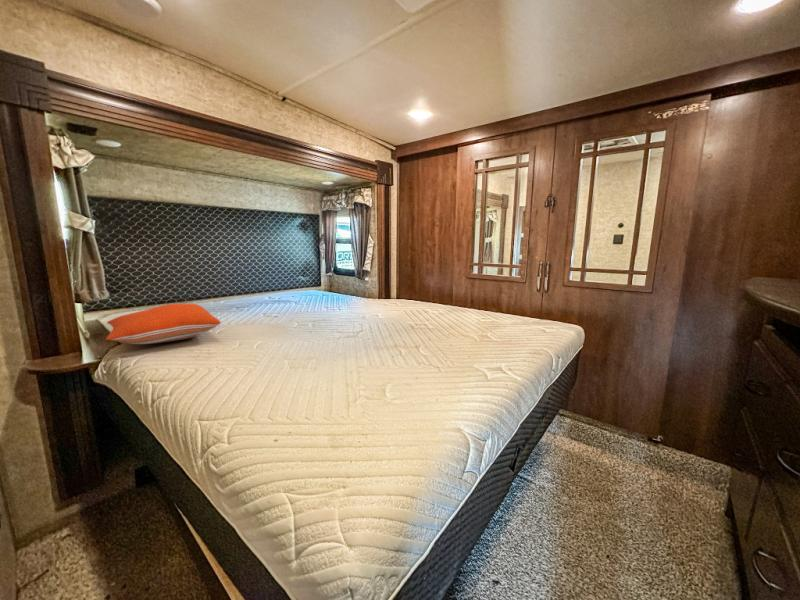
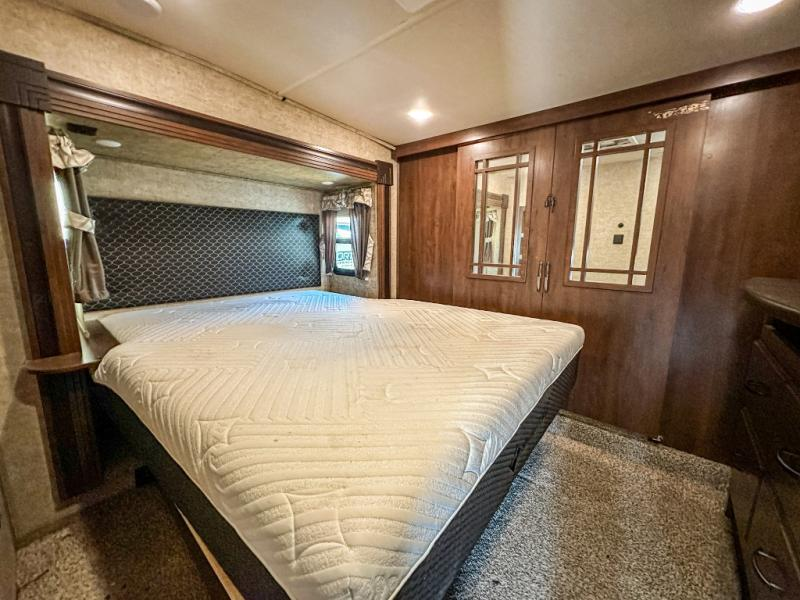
- pillow (164, 323)
